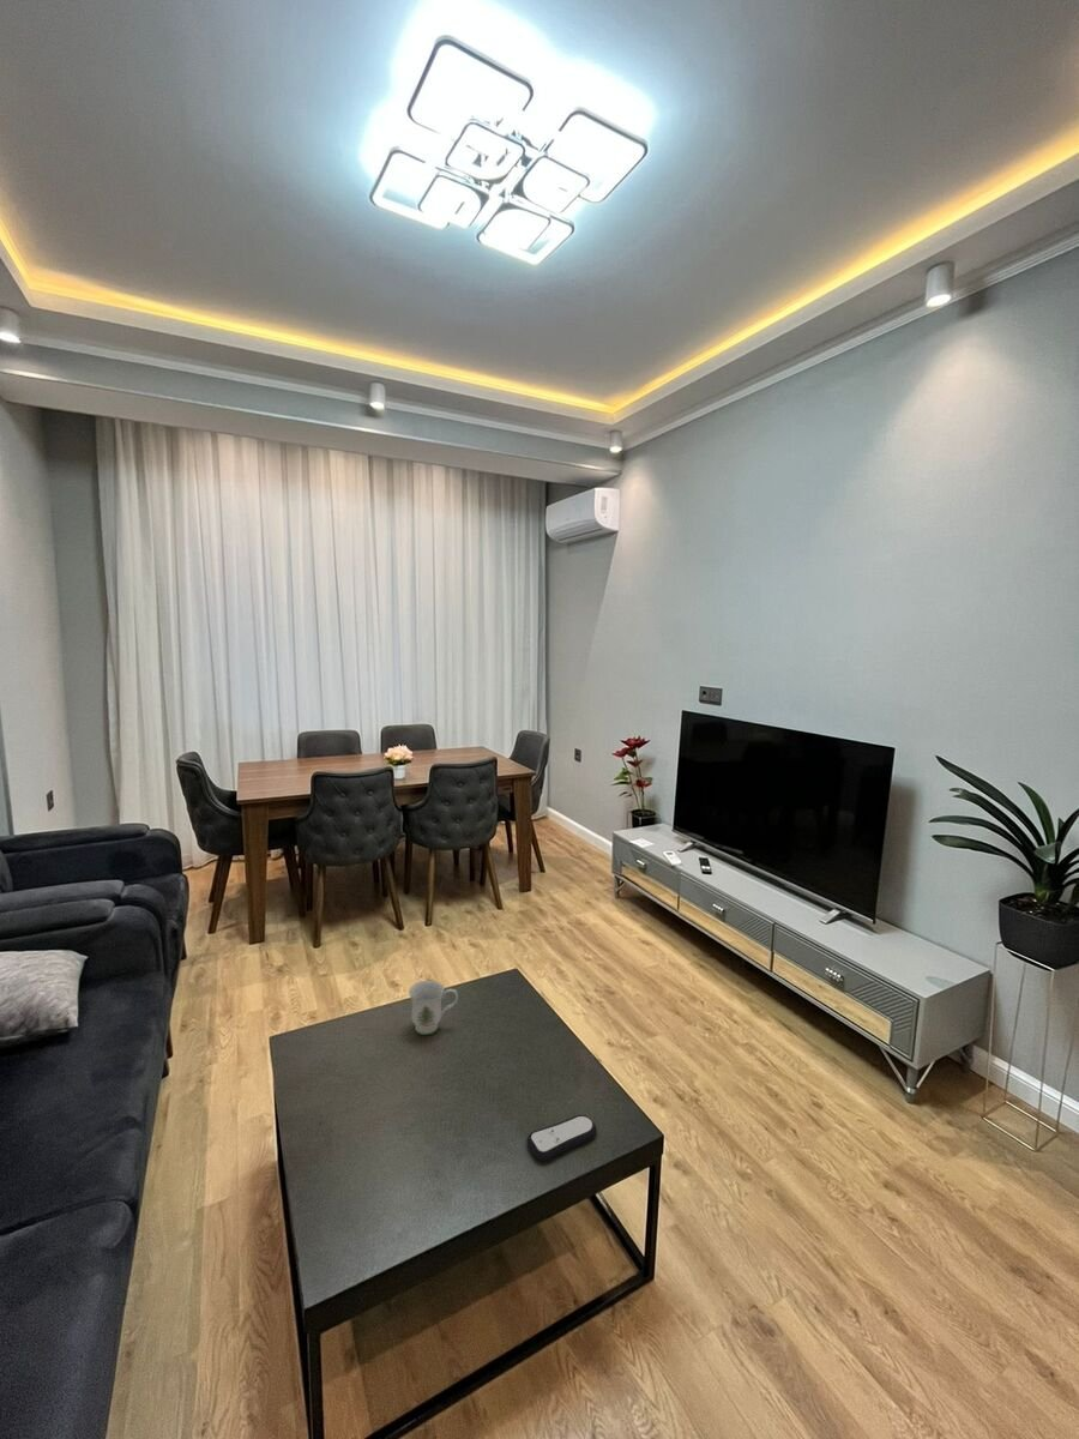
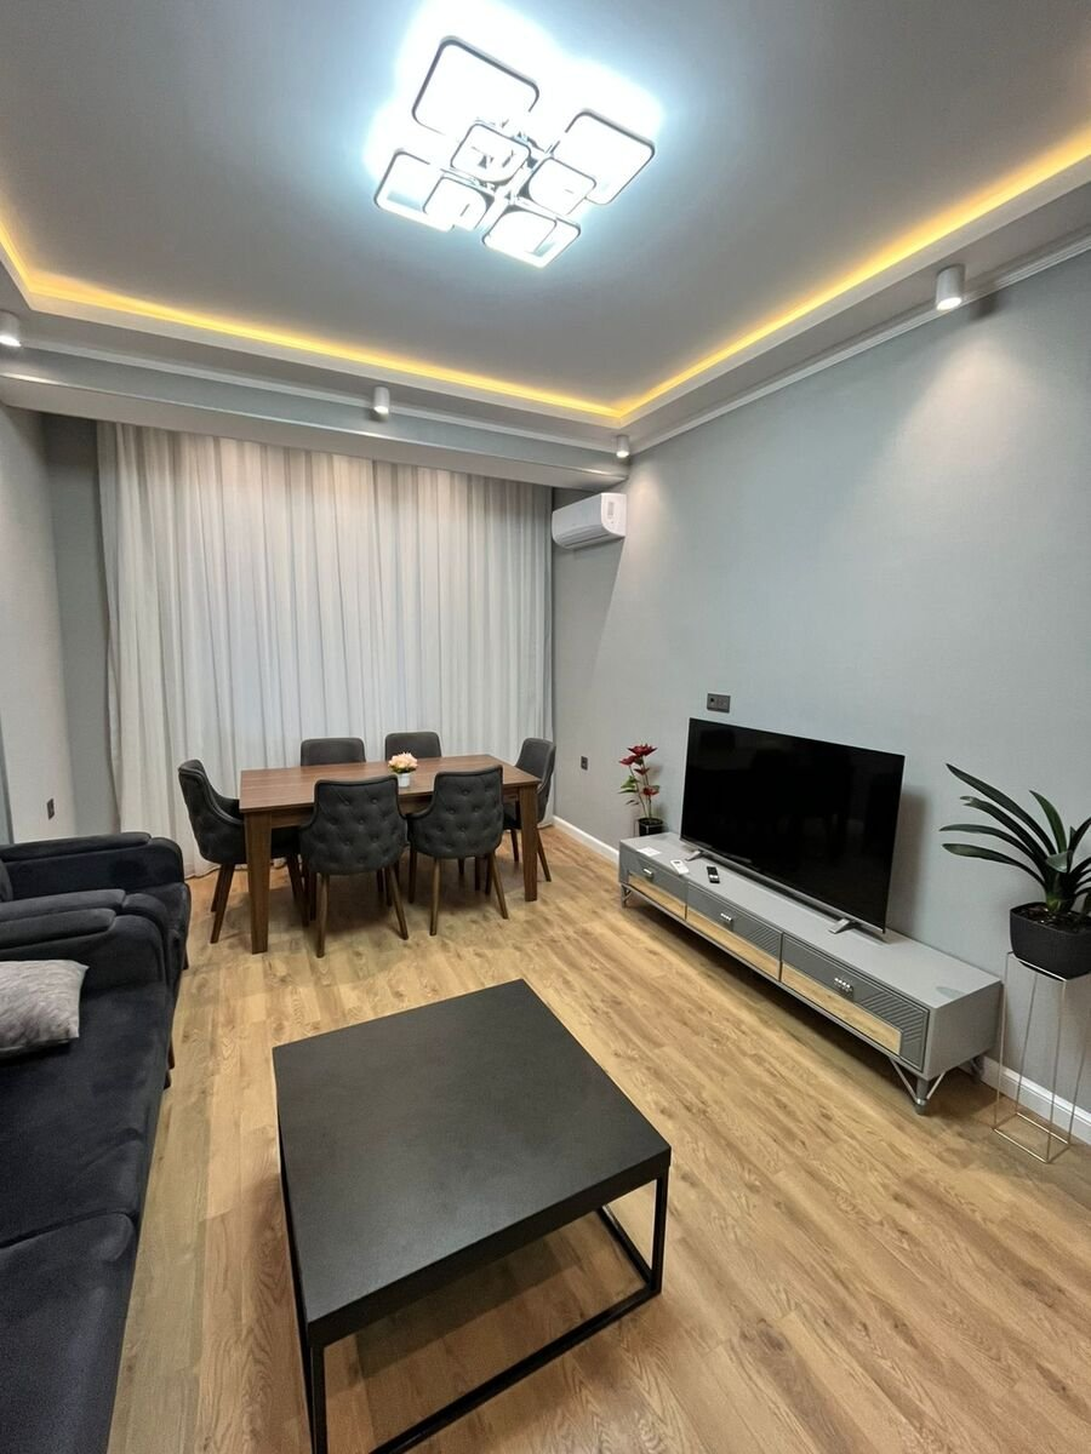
- remote control (562, 1134)
- mug (433, 1008)
